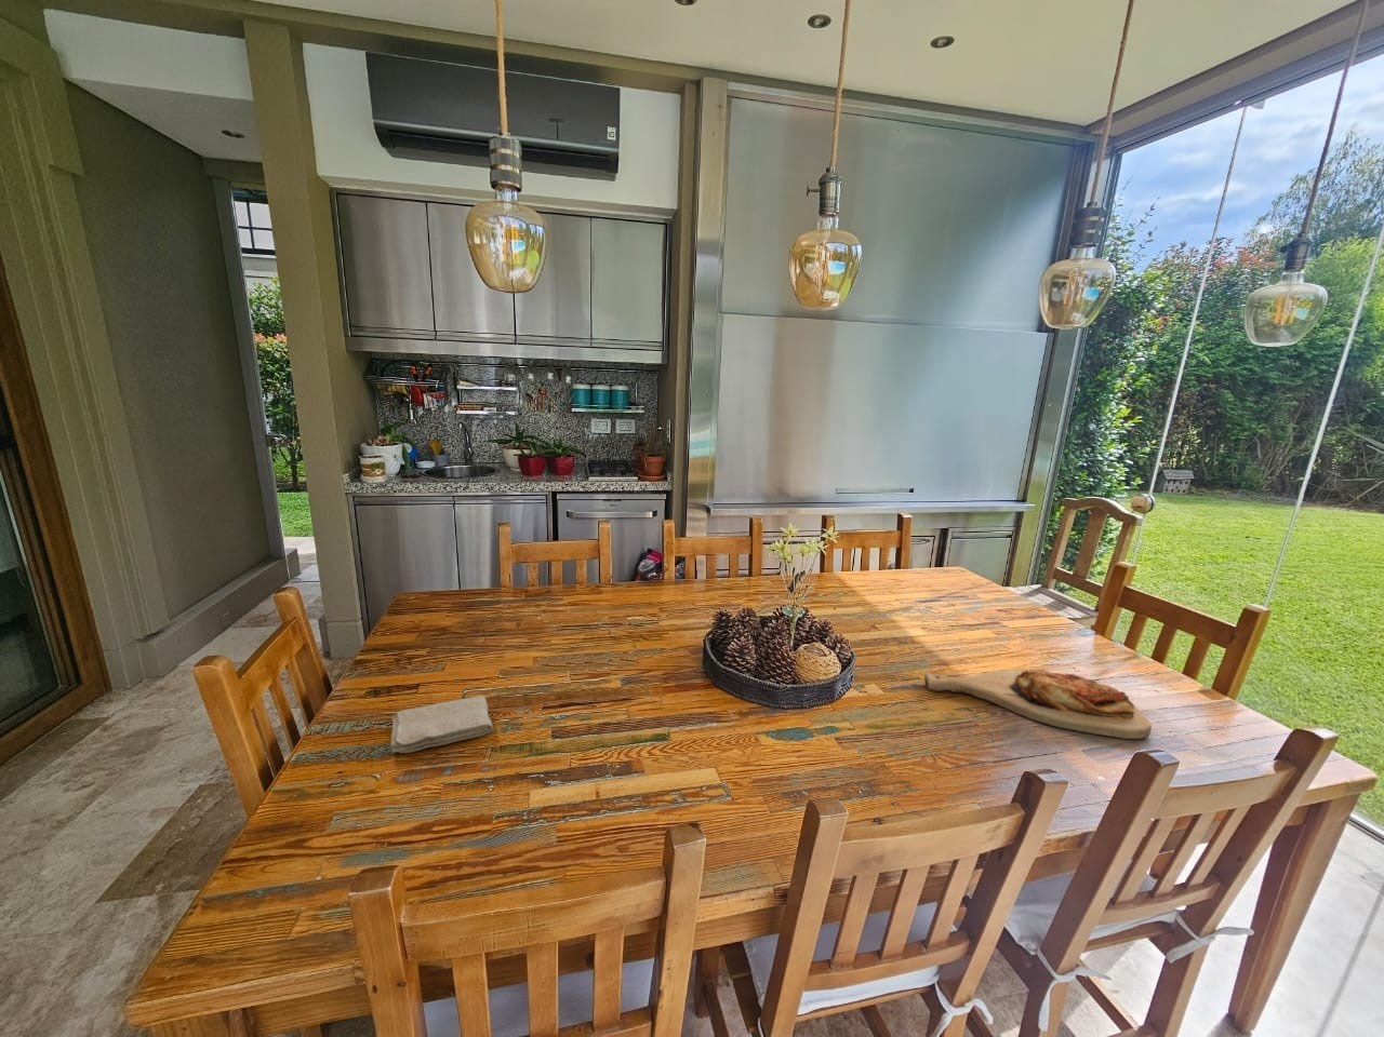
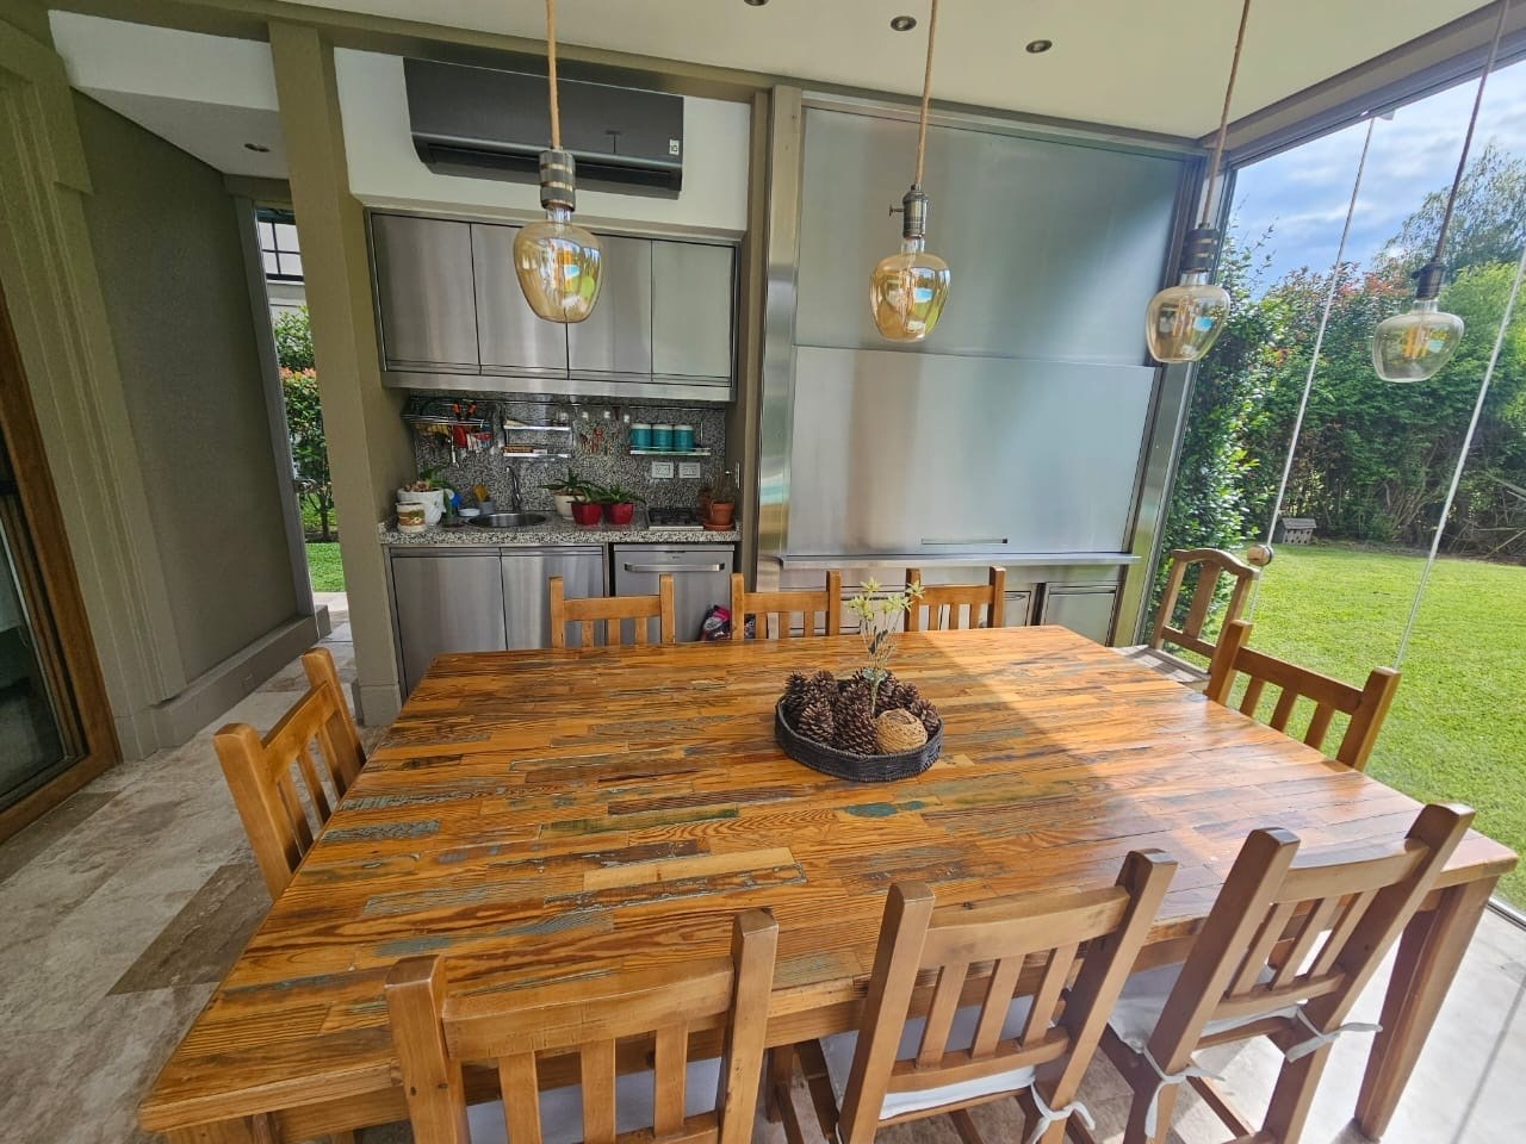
- washcloth (441, 721)
- cutting board (1033, 688)
